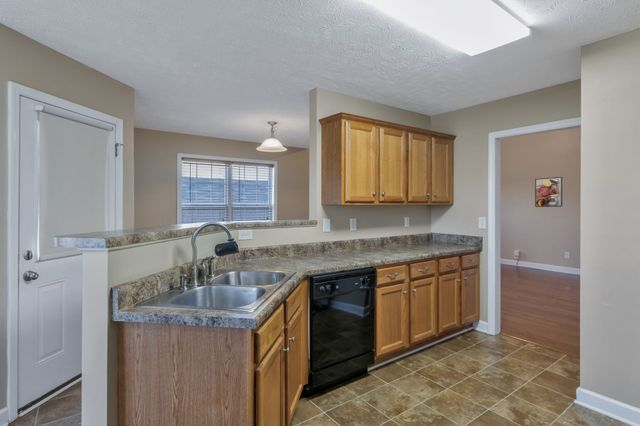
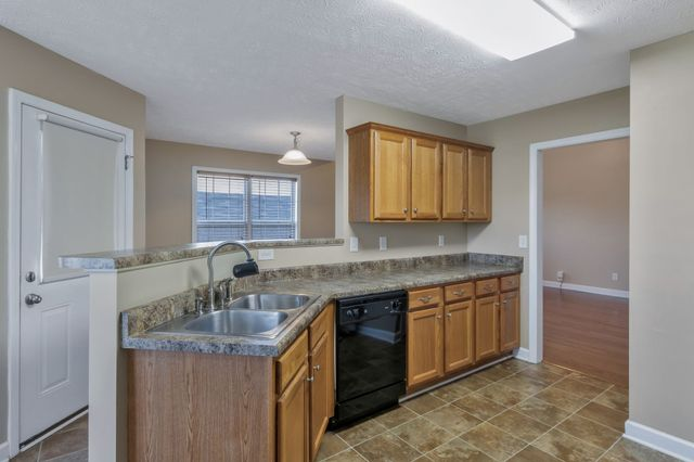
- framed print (548, 192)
